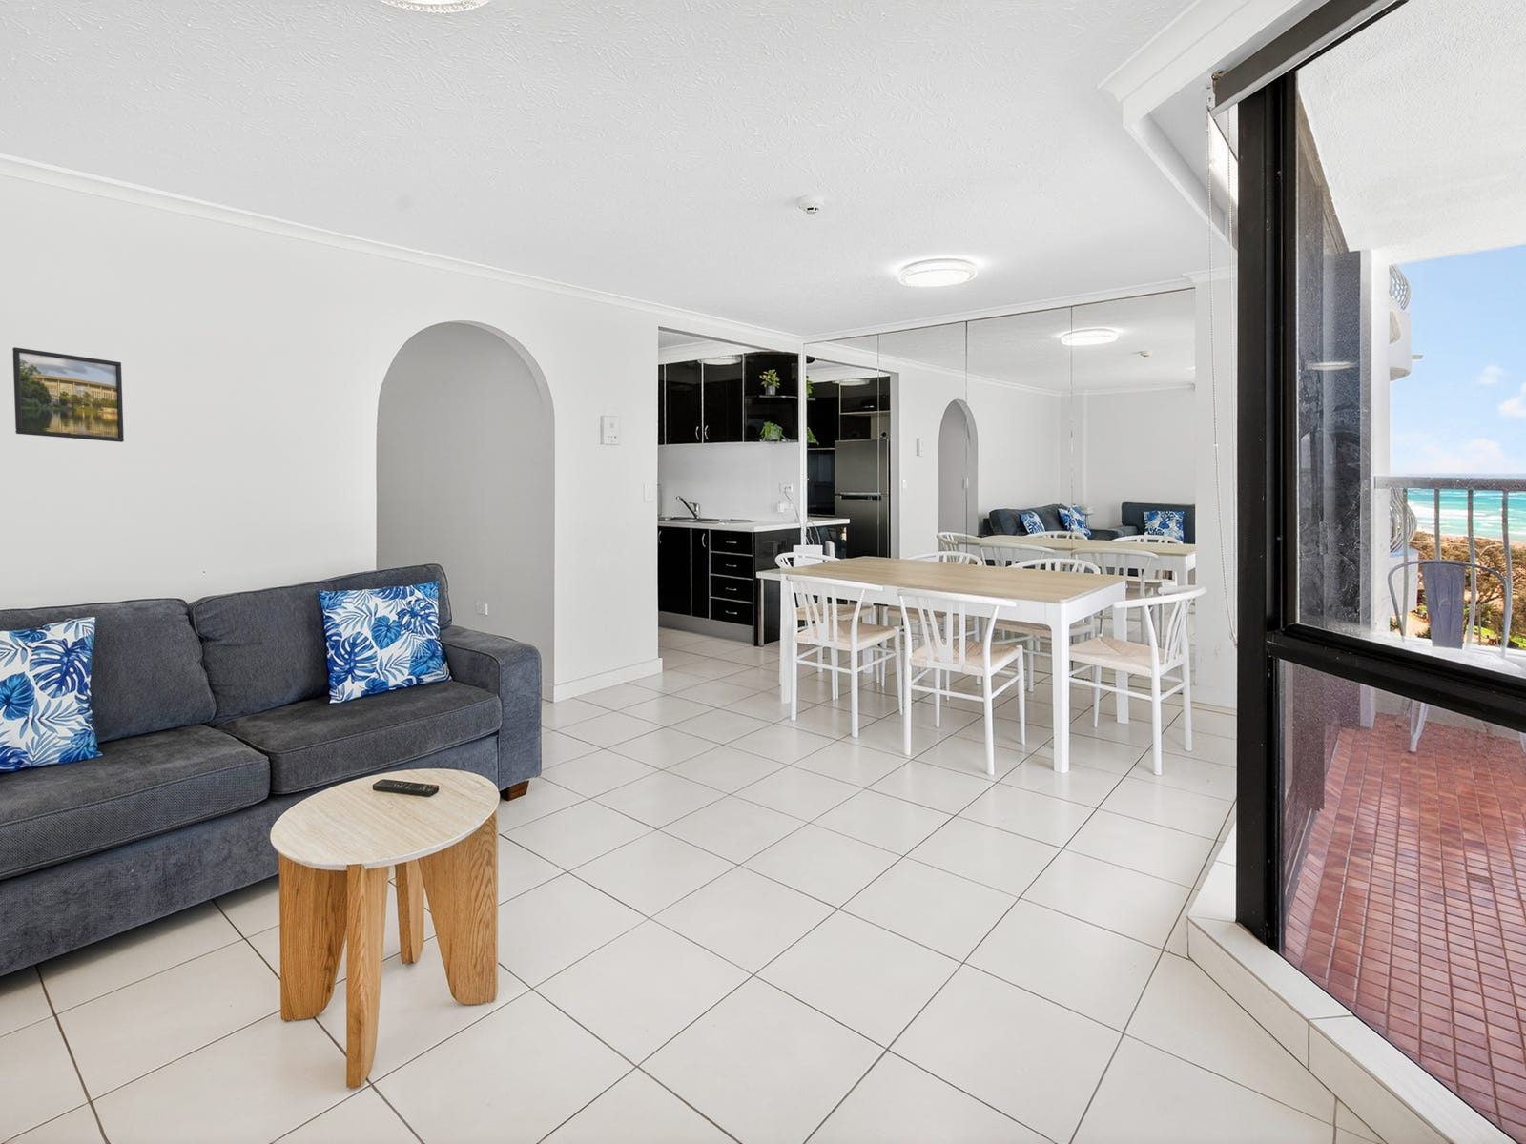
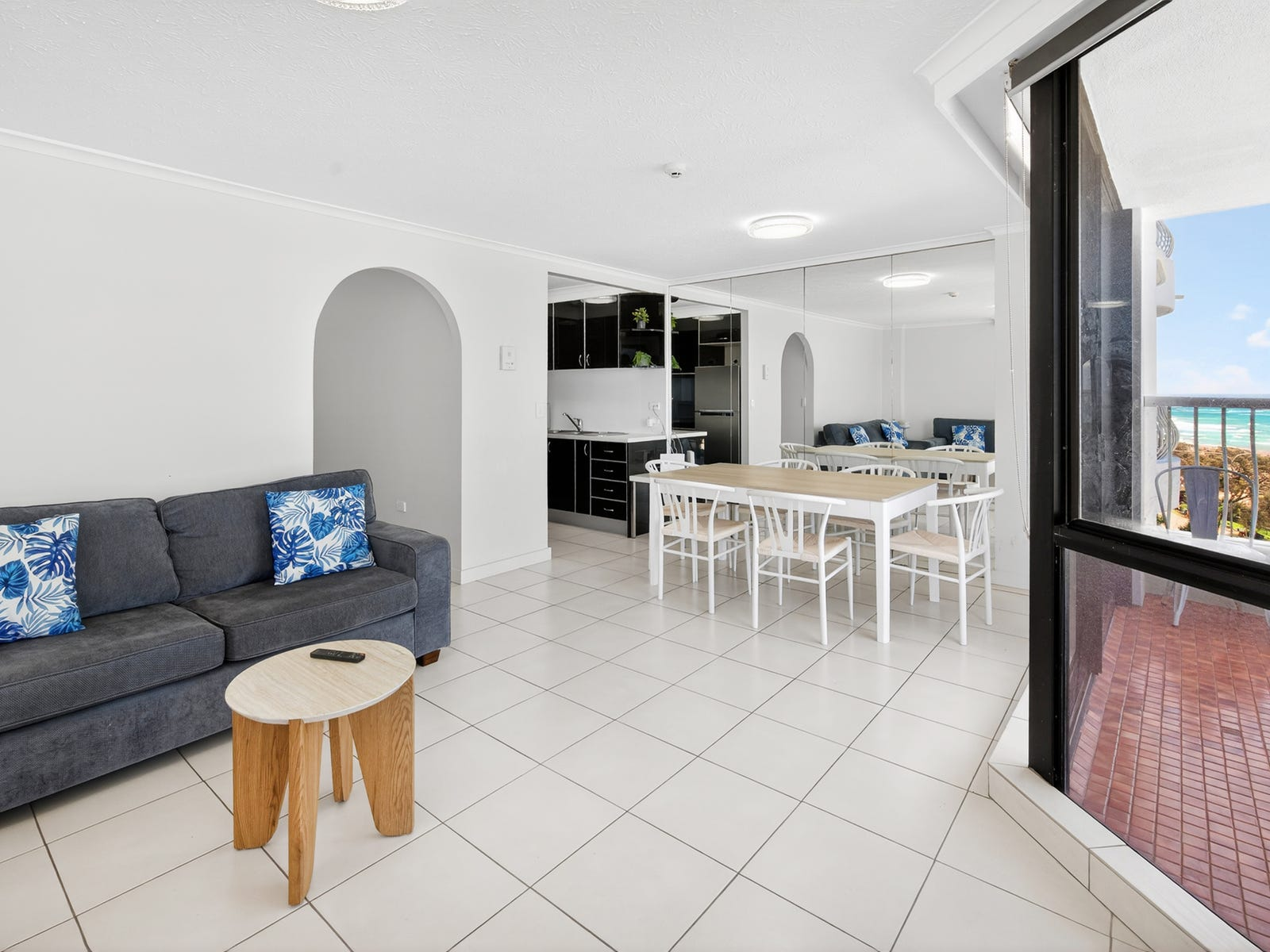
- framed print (70, 397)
